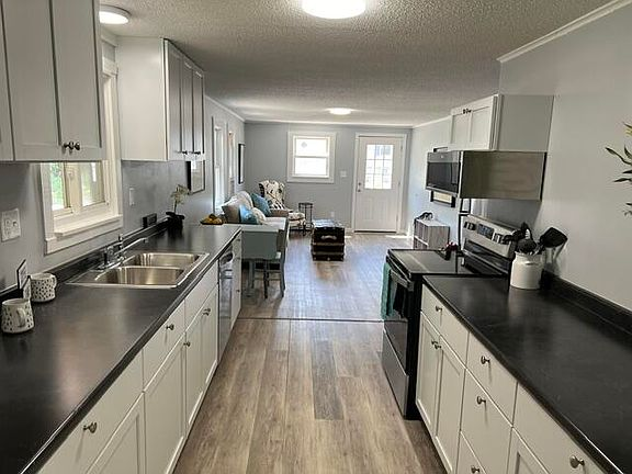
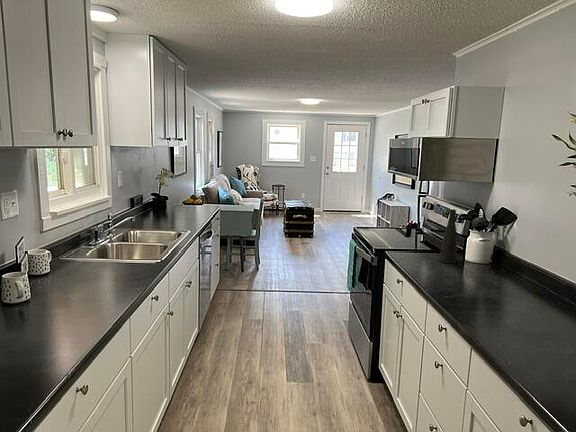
+ vase (449, 235)
